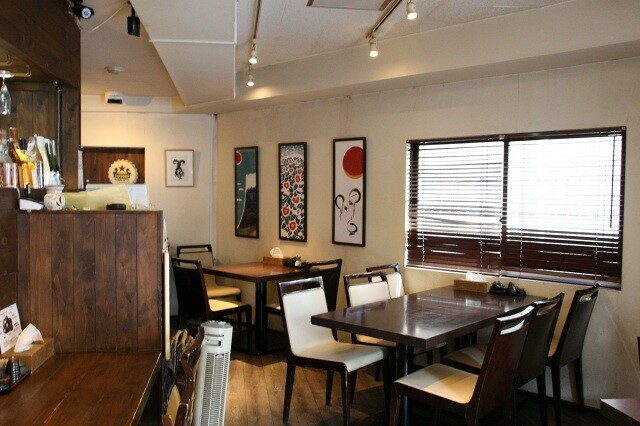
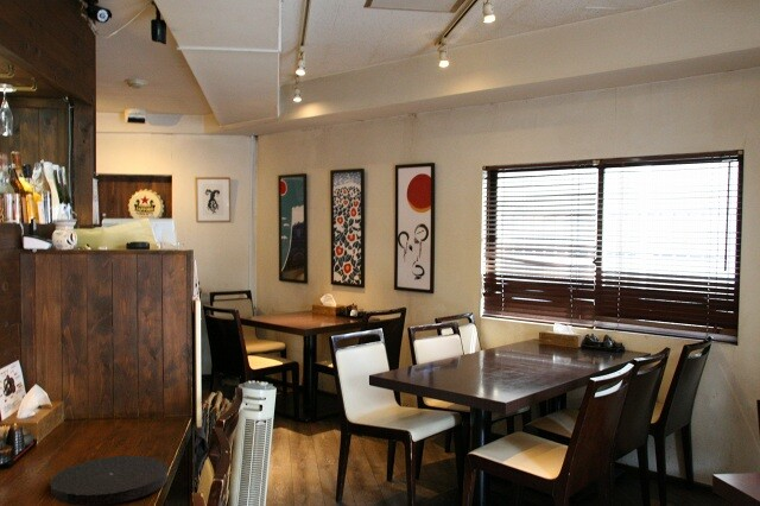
+ plate (110, 479)
